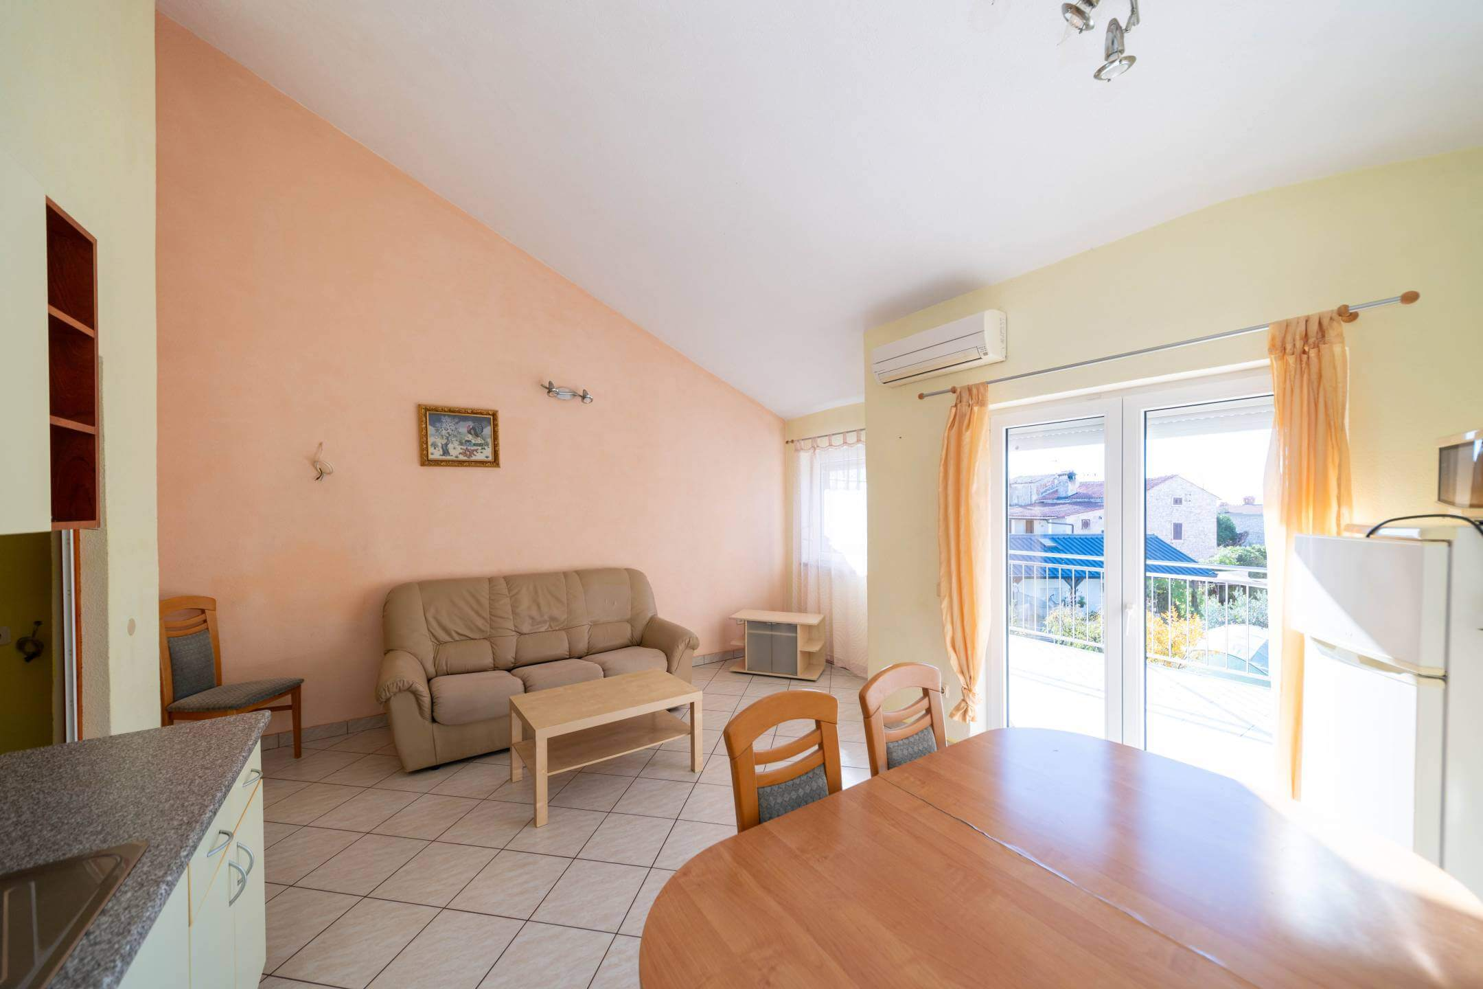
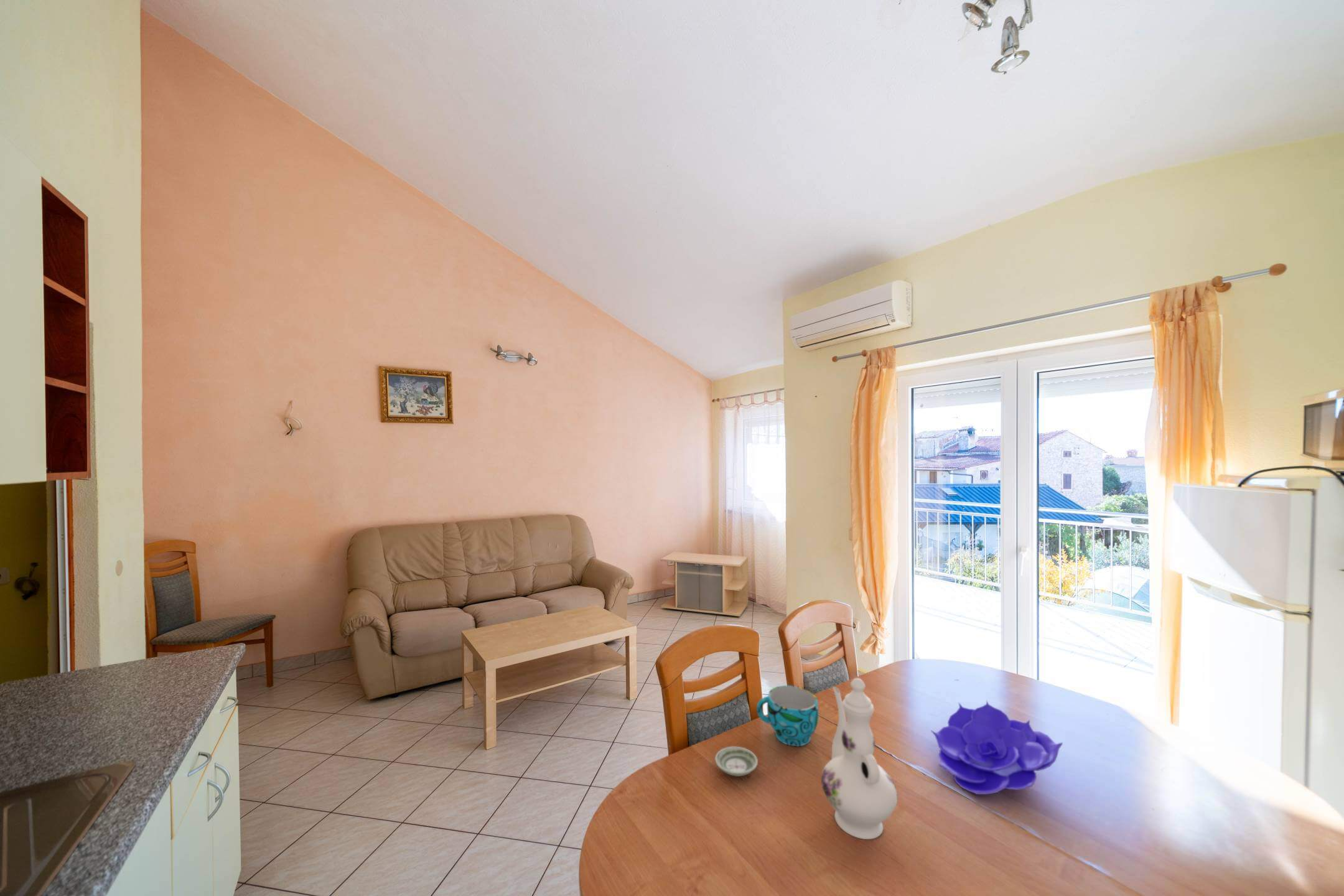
+ decorative bowl (986, 744)
+ cup (790, 717)
+ saucer (736, 763)
+ chinaware (853, 744)
